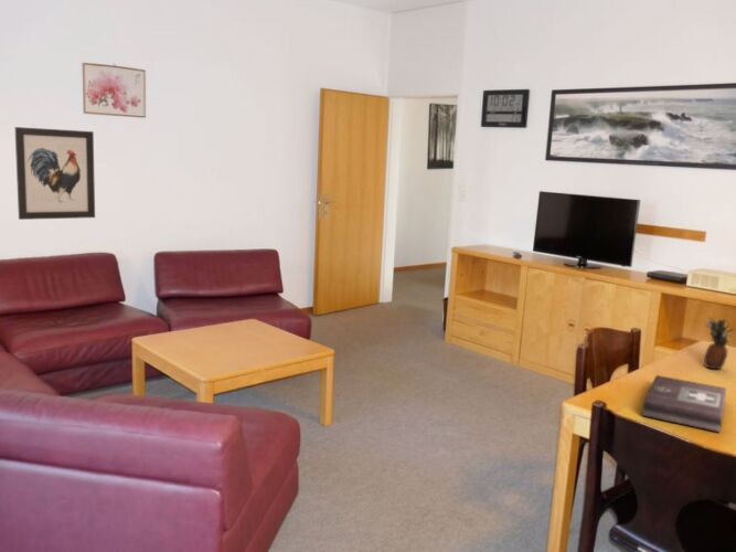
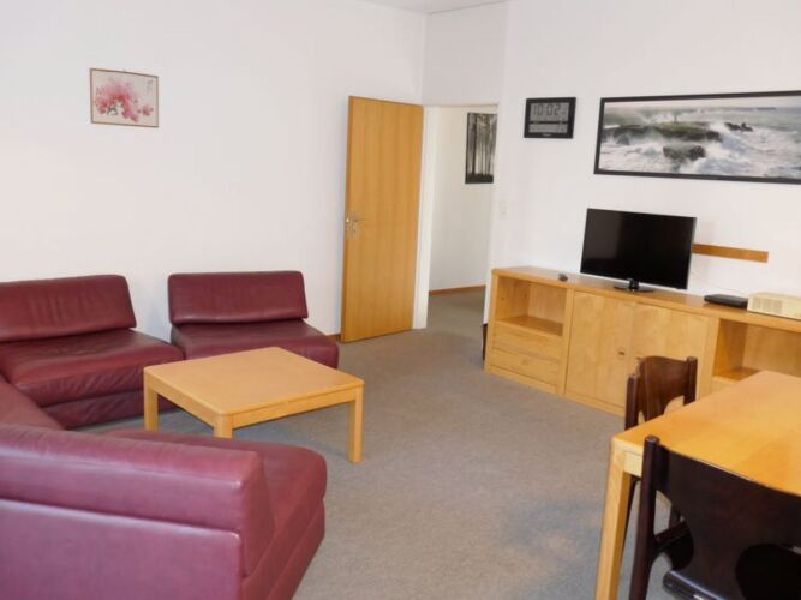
- wall art (56, 173)
- fruit (714, 341)
- first aid kit (685, 401)
